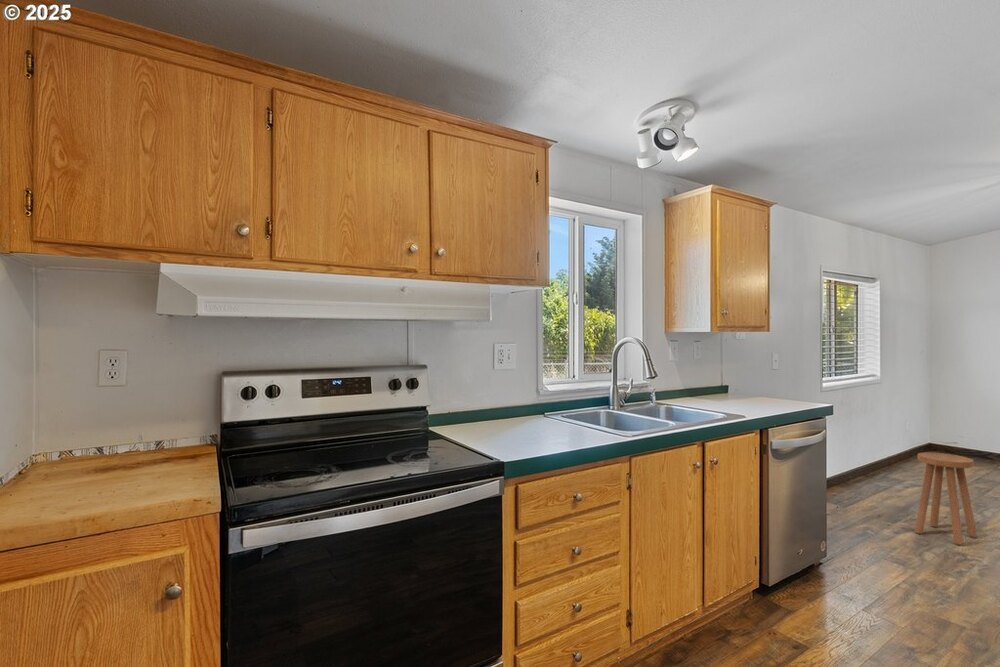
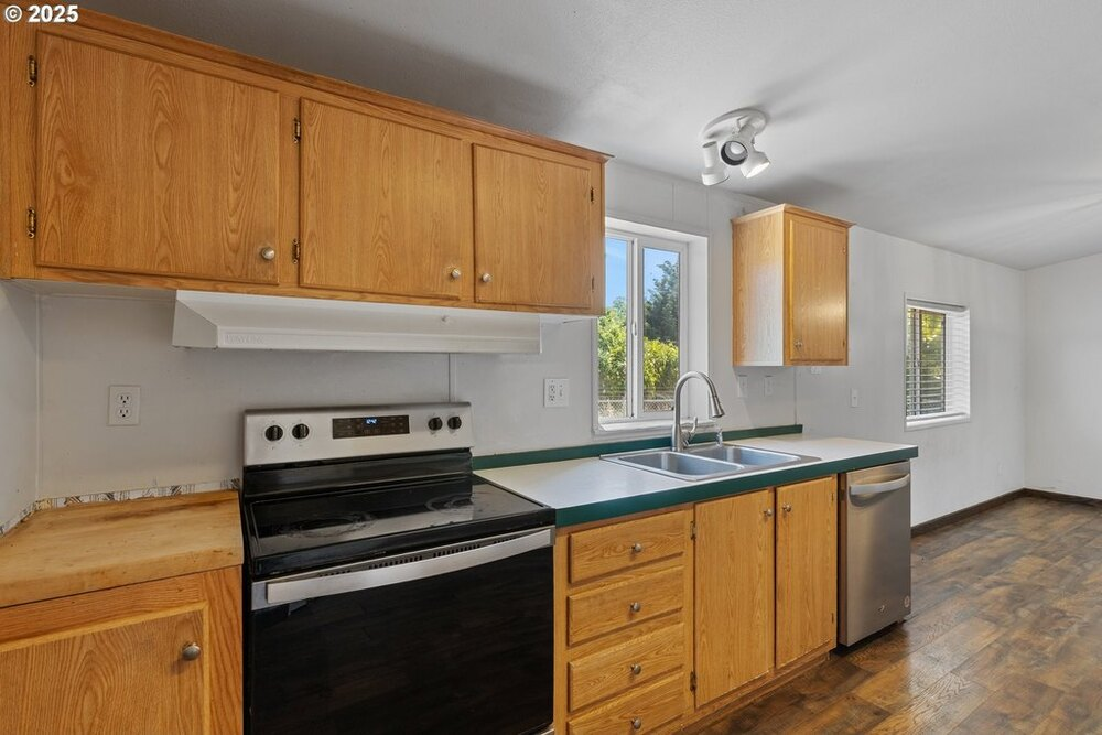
- stool (948, 493)
